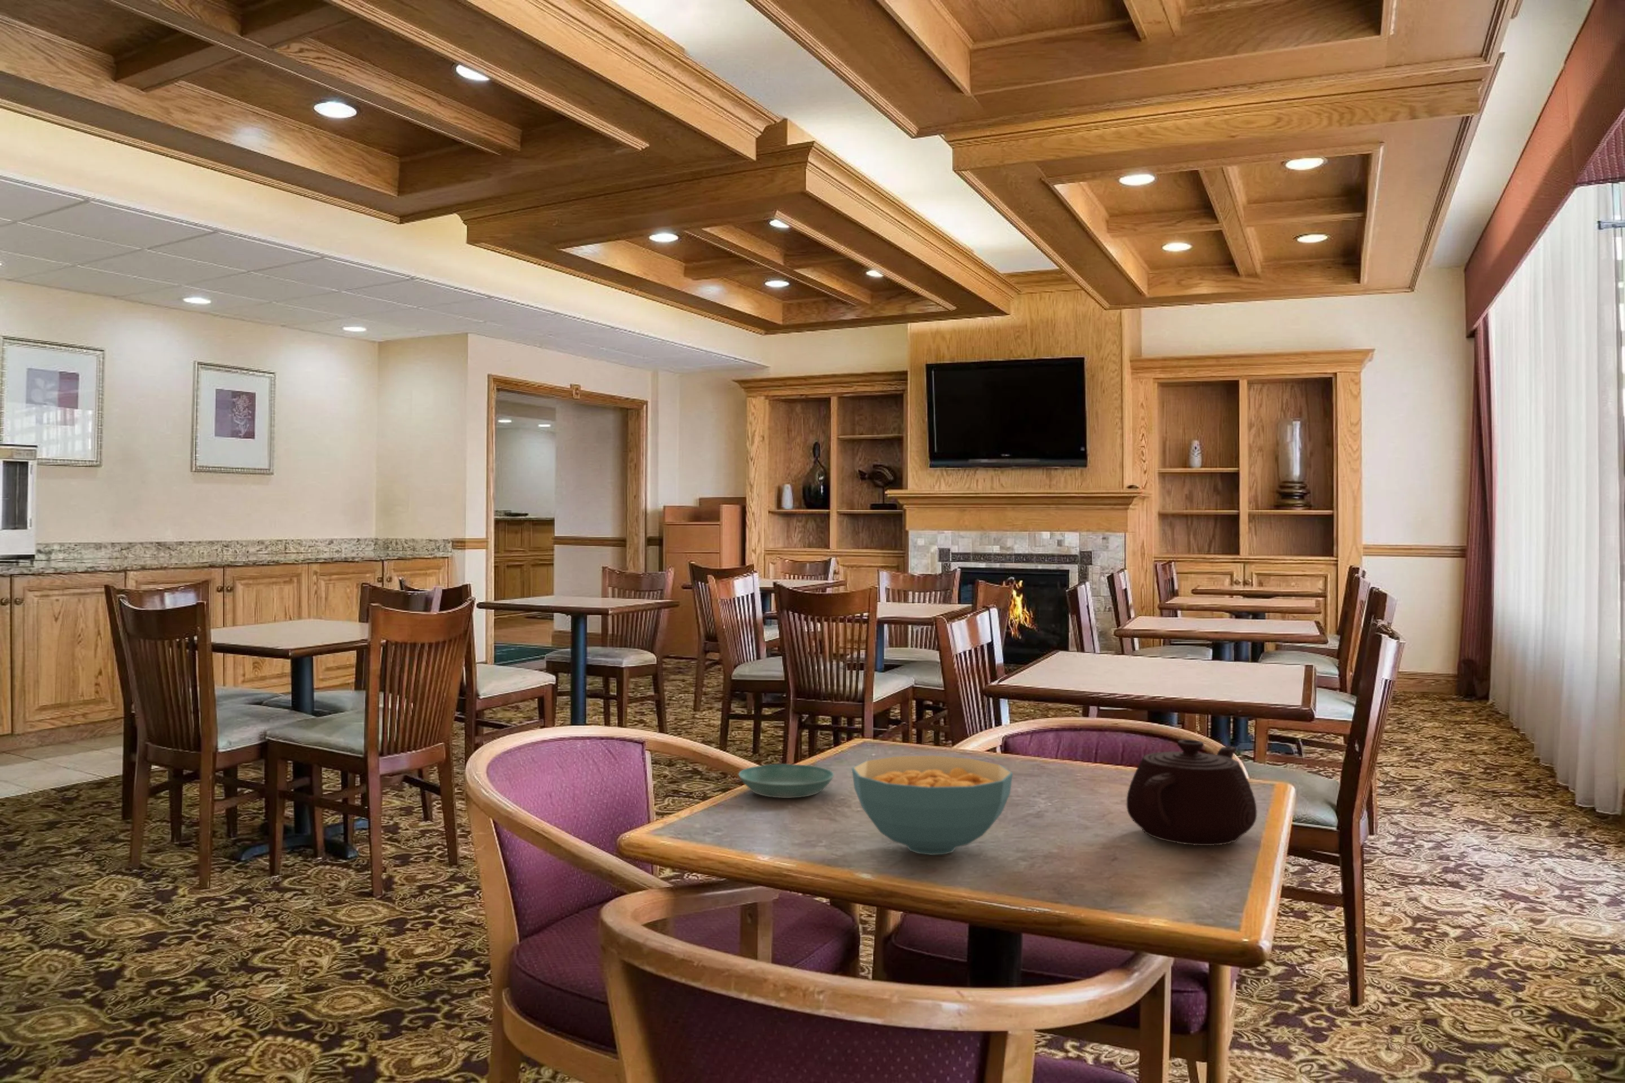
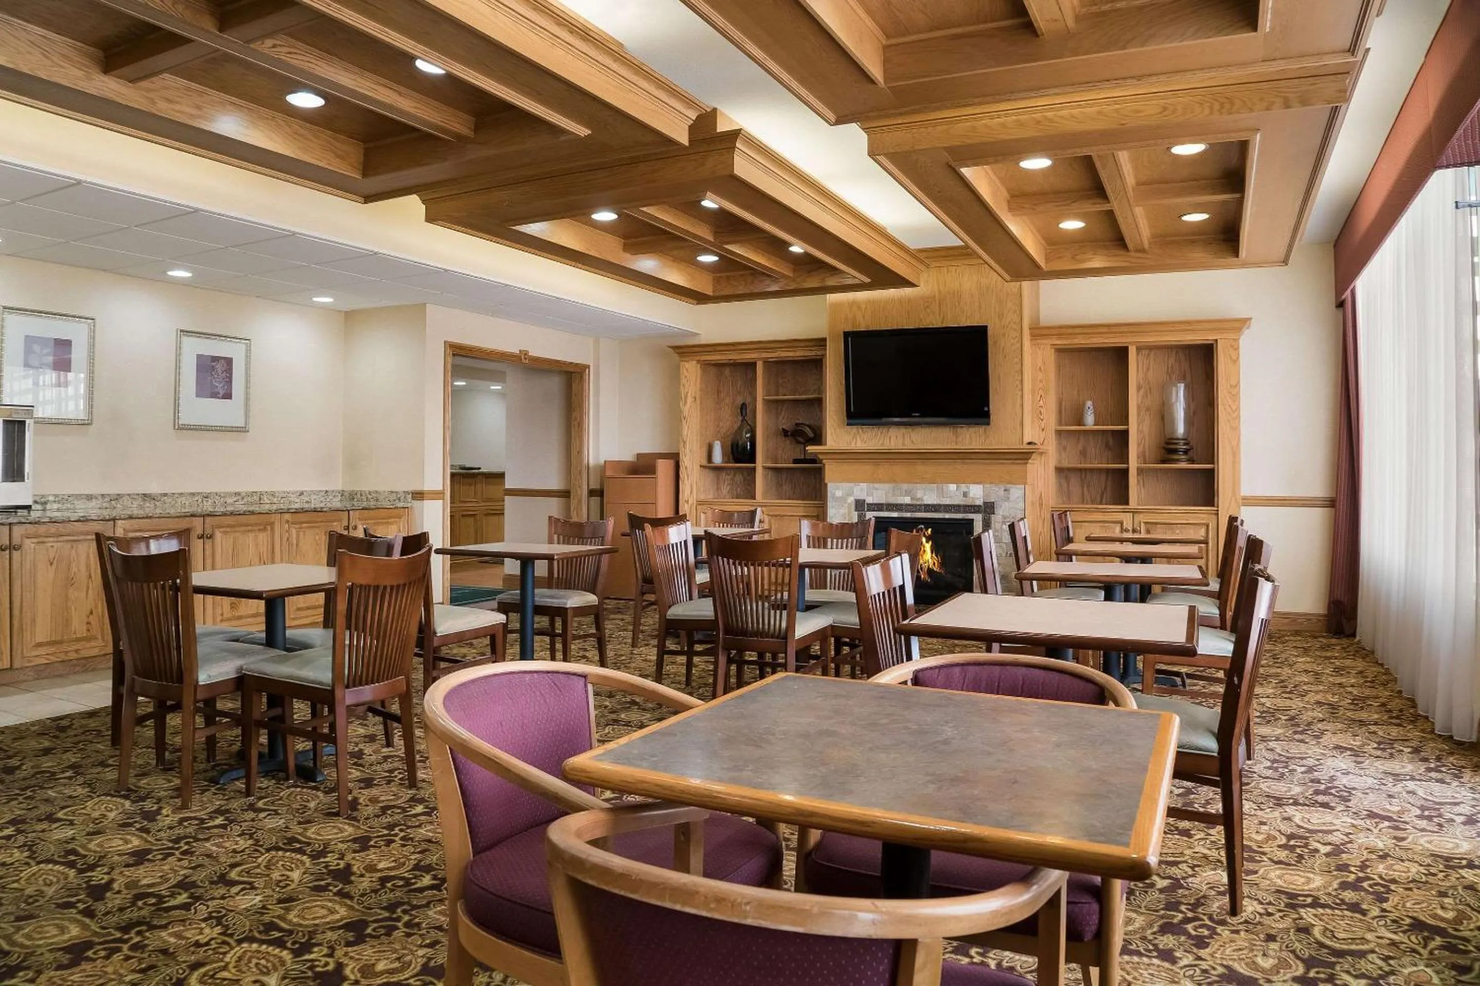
- saucer (786, 782)
- teapot (1193, 787)
- cereal bowl (931, 809)
